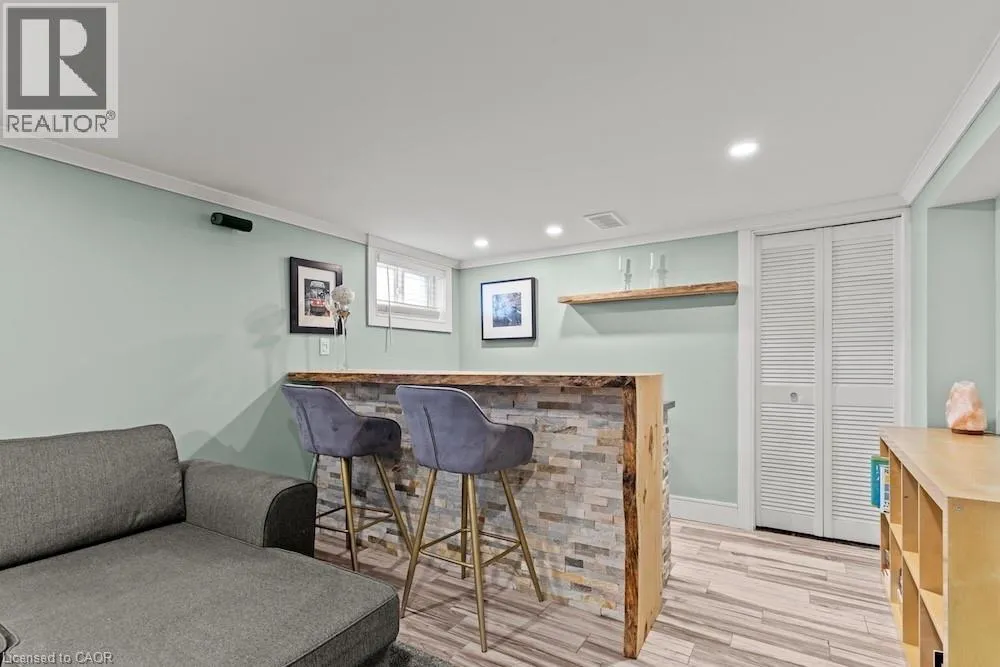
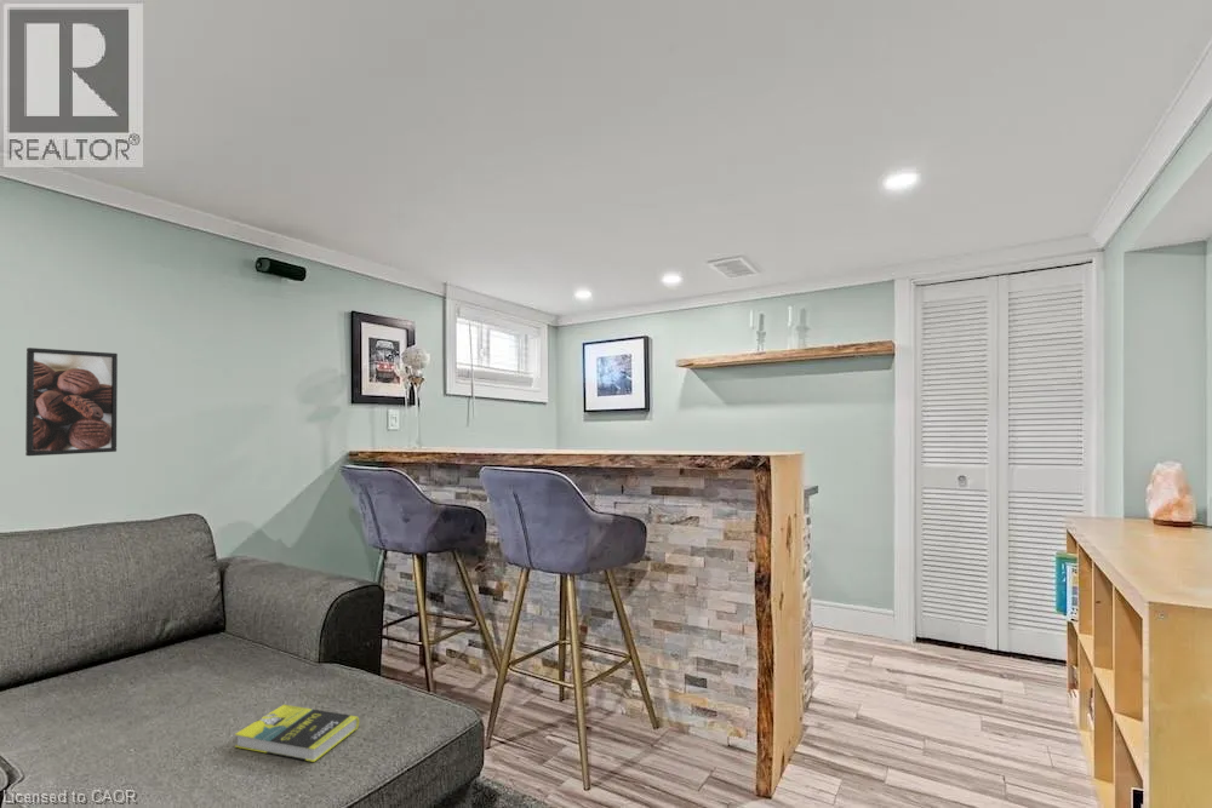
+ book (298, 730)
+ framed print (73, 402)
